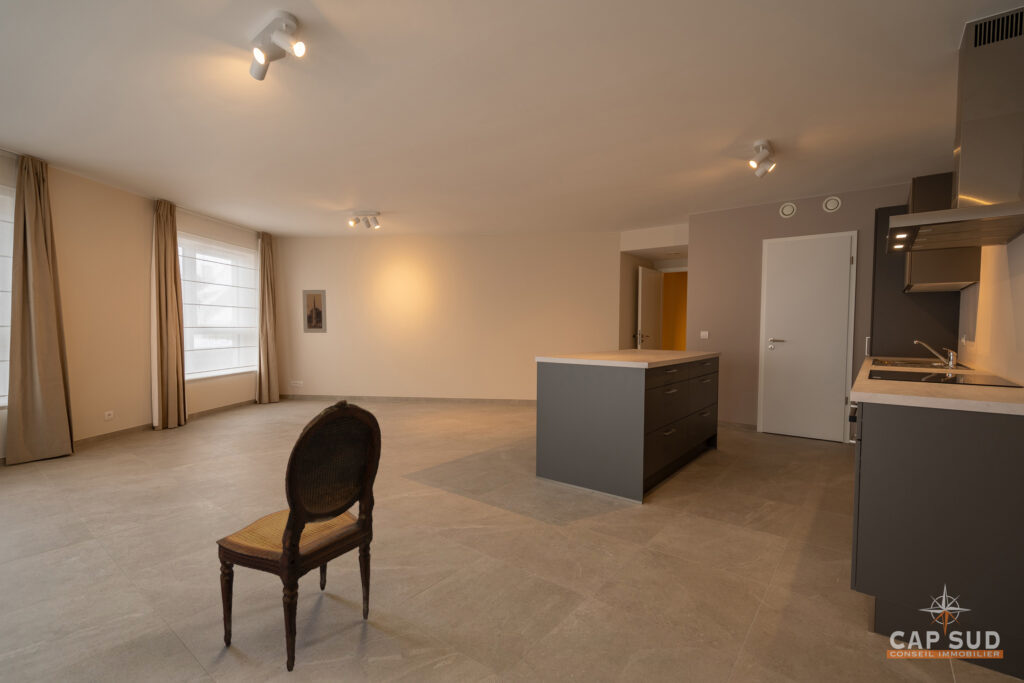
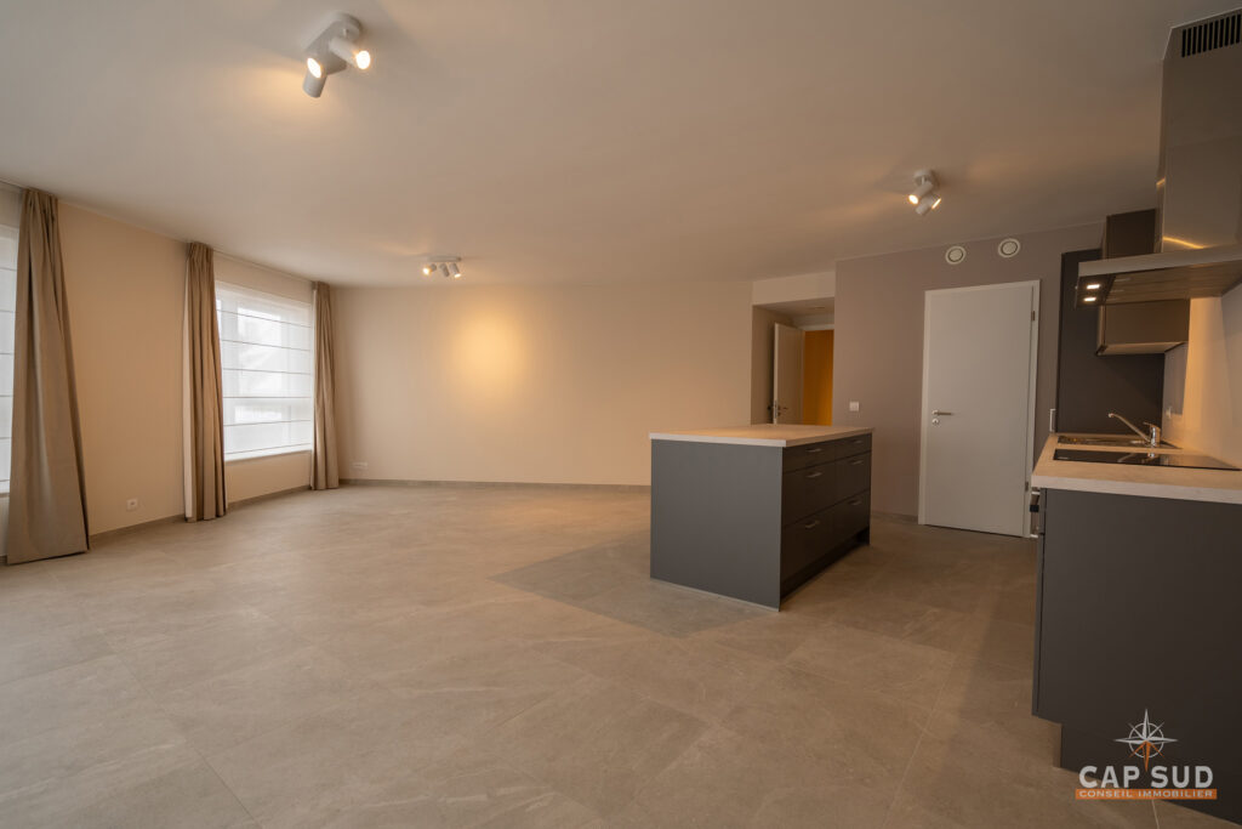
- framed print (314, 311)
- dining chair (303, 513)
